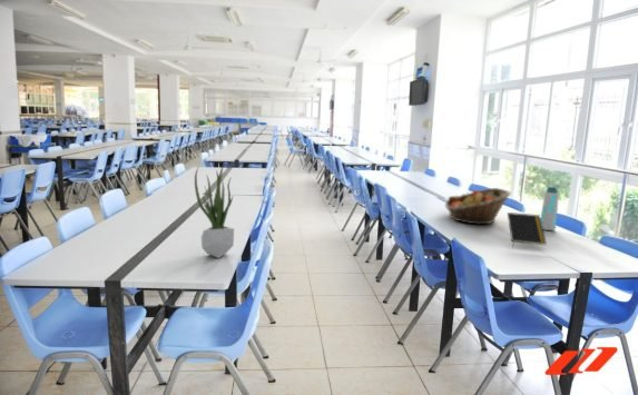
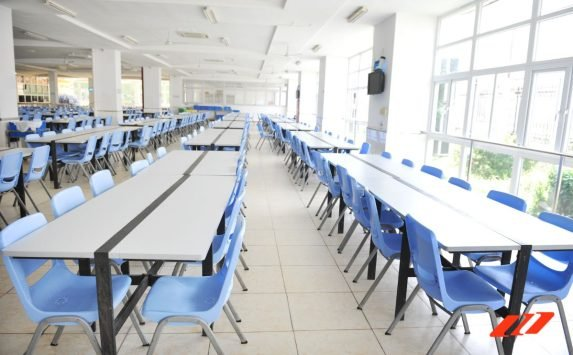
- notepad (526, 230)
- water bottle (550, 207)
- potted plant (214, 211)
- fruit basket (475, 204)
